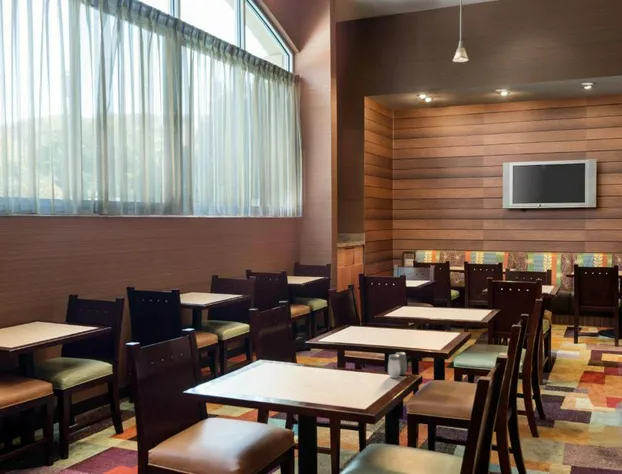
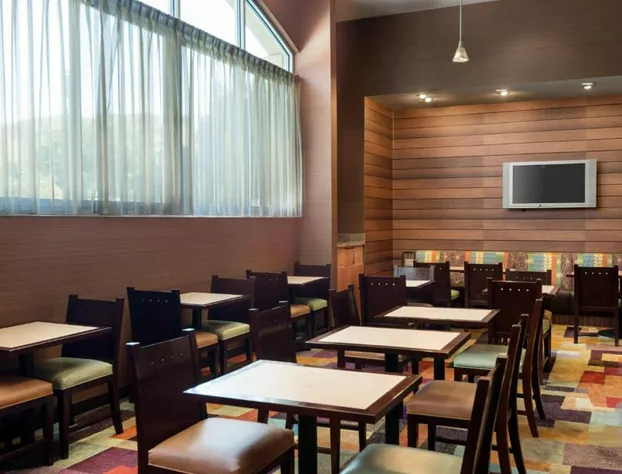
- salt and pepper shaker (397, 364)
